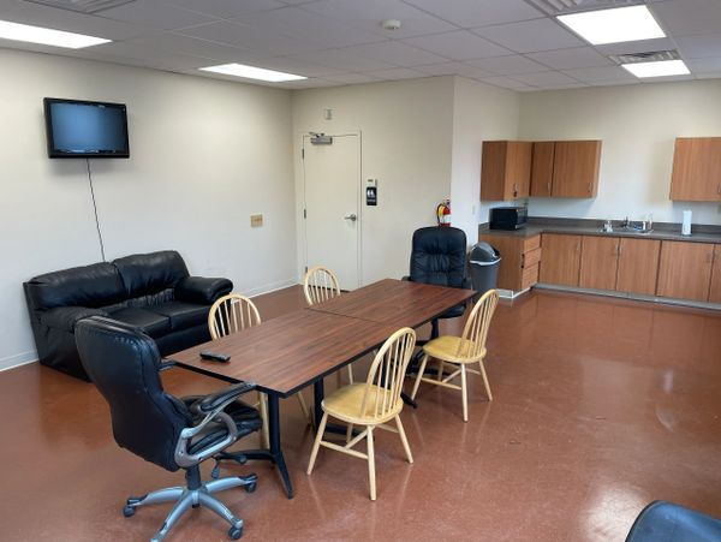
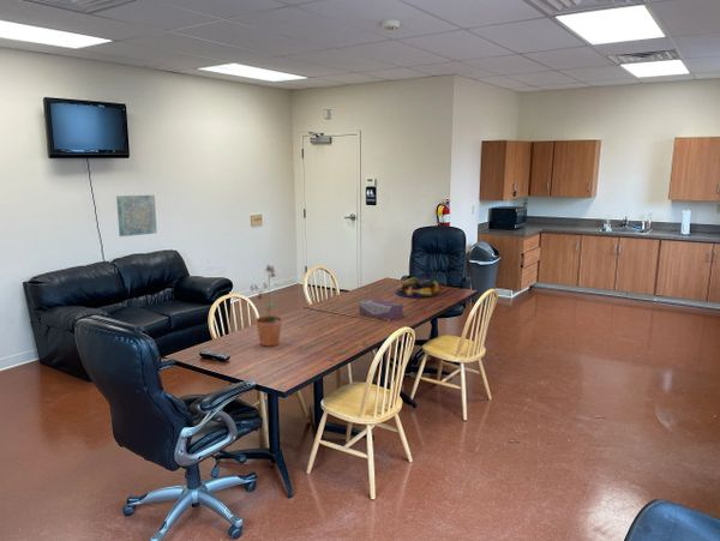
+ wall art (137, 215)
+ potted plant (265, 303)
+ tissue box (380, 308)
+ fruit bowl (416, 284)
